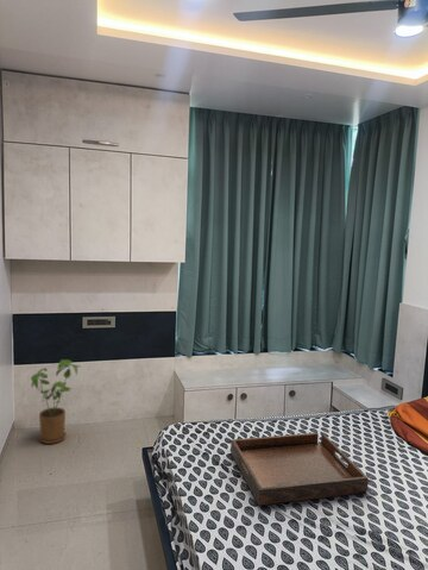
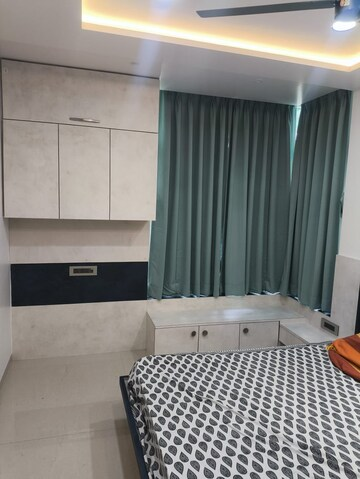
- house plant (54, 401)
- serving tray (294, 463)
